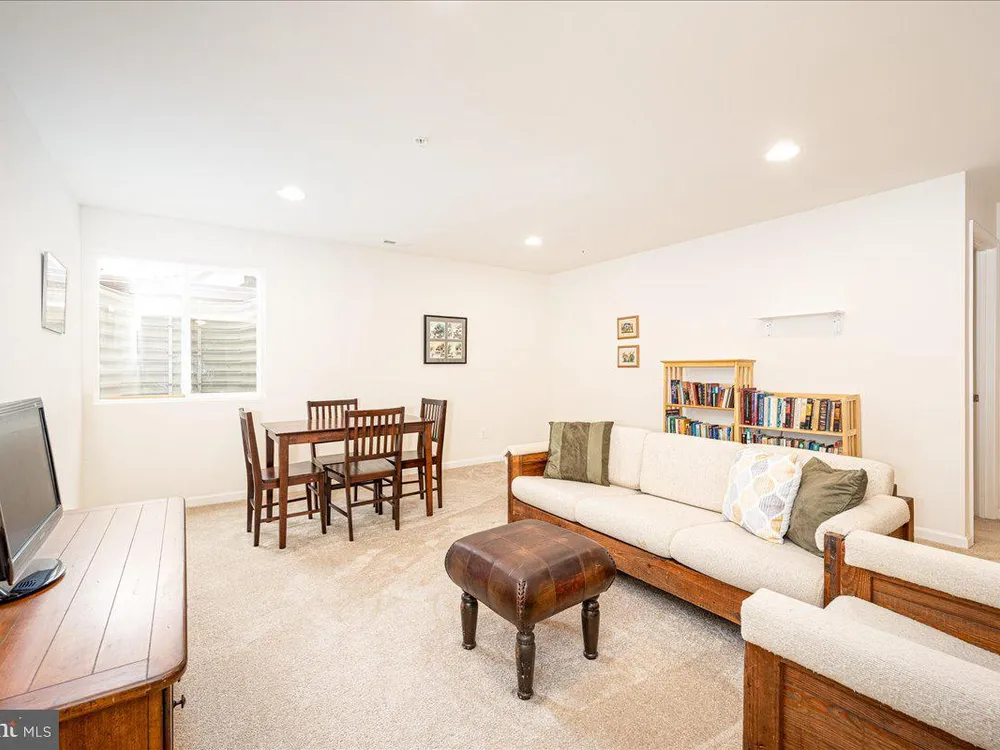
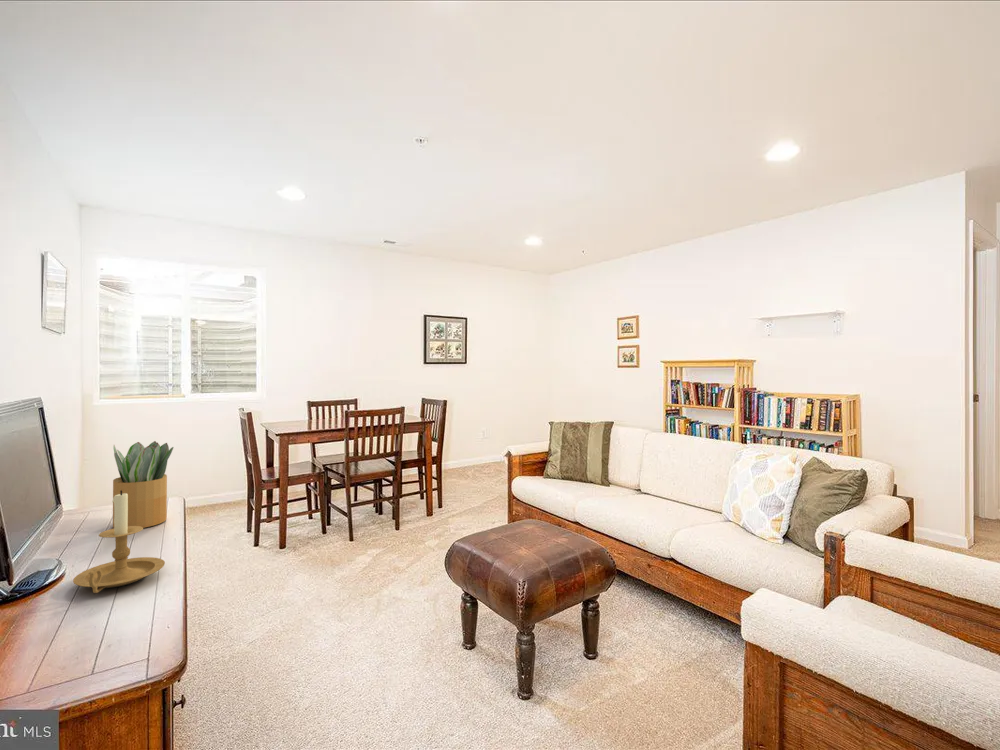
+ candle holder (120, 535)
+ potted plant (140, 481)
